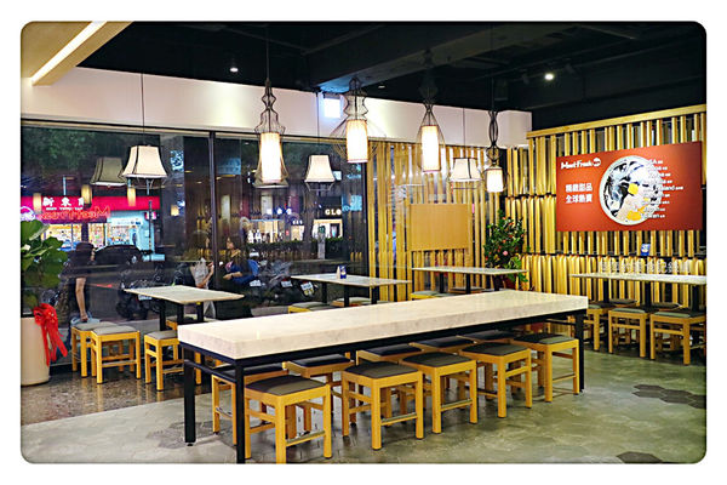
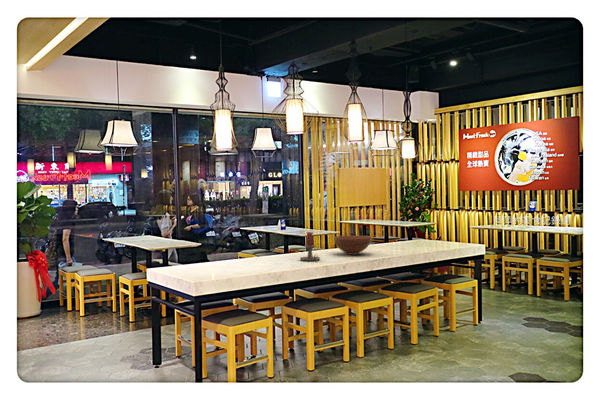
+ candle holder (311, 246)
+ fruit bowl (352, 245)
